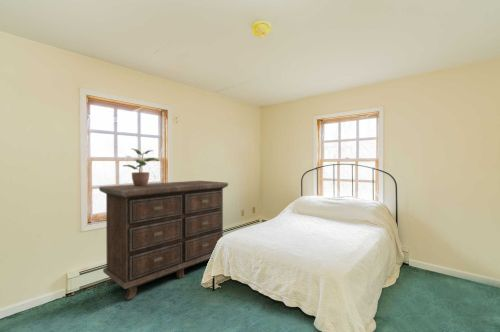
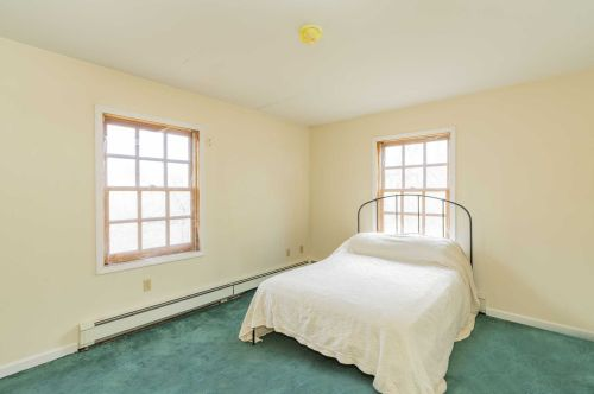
- potted plant (142, 165)
- dresser (170, 228)
